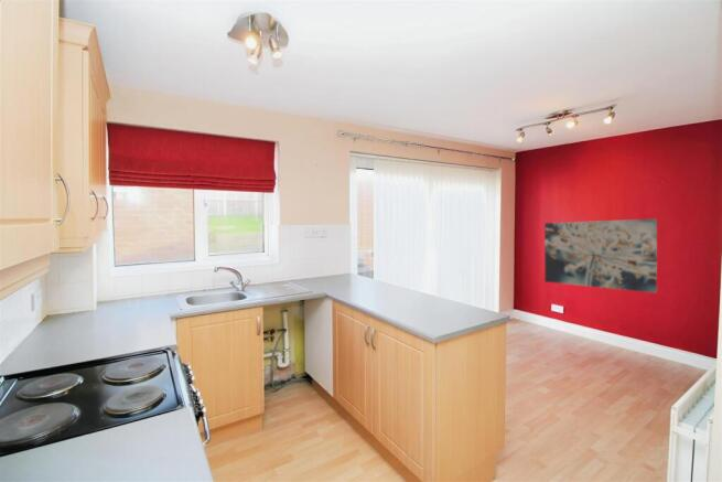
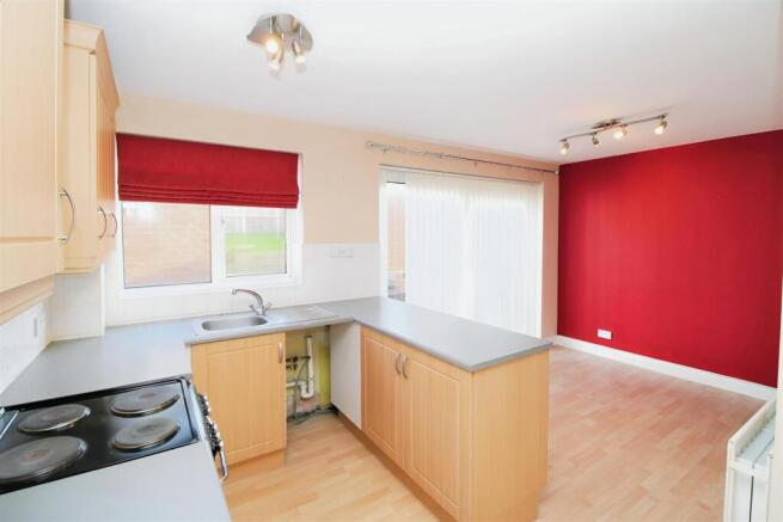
- wall art (594, 254)
